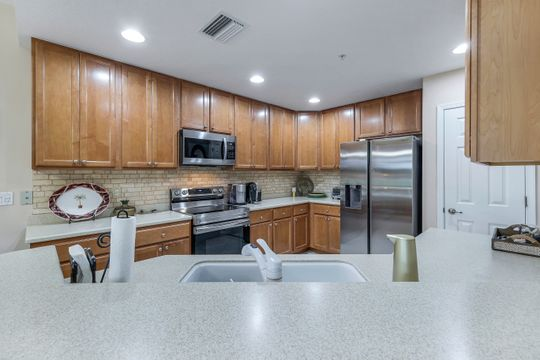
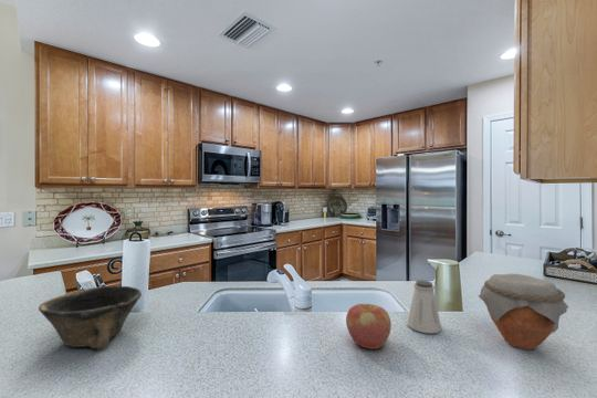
+ apple (368, 325)
+ jar (520, 310)
+ bowl (94, 316)
+ saltshaker (423, 304)
